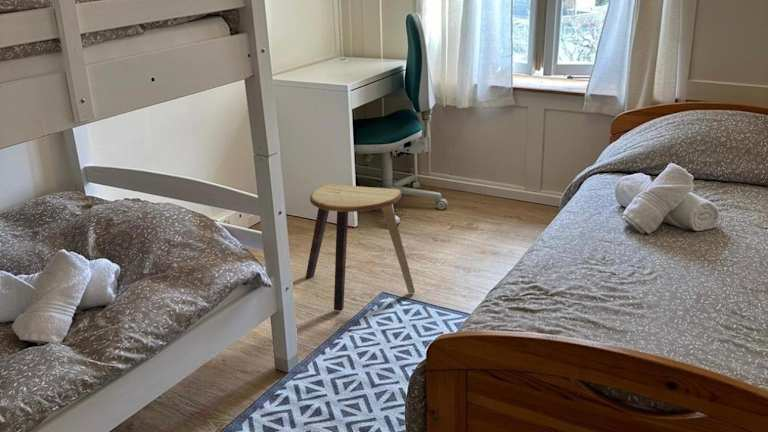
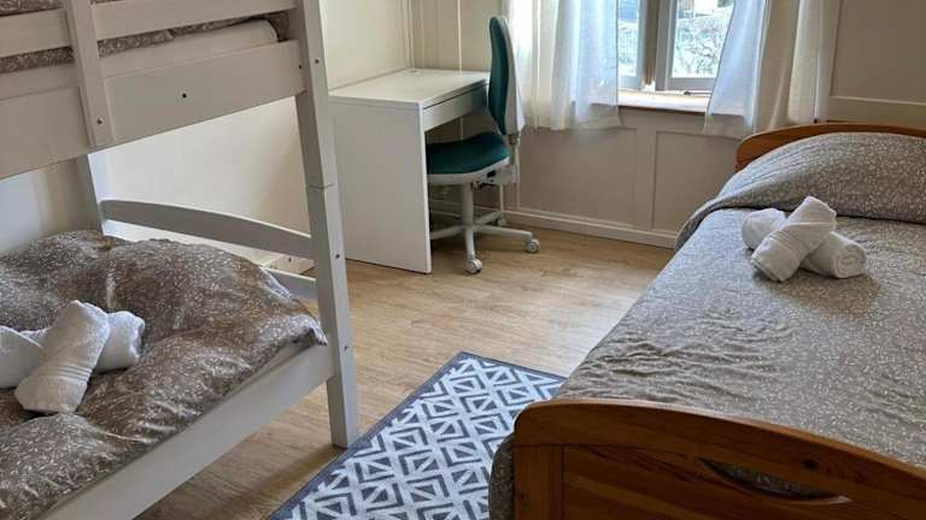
- stool (346, 243)
